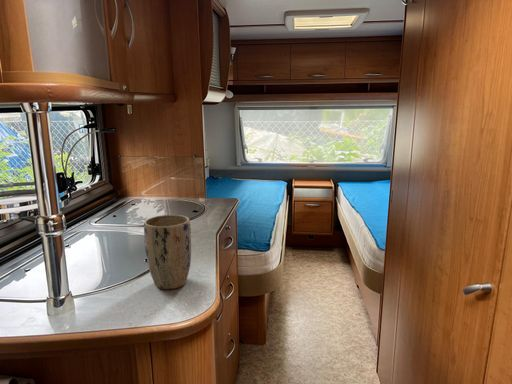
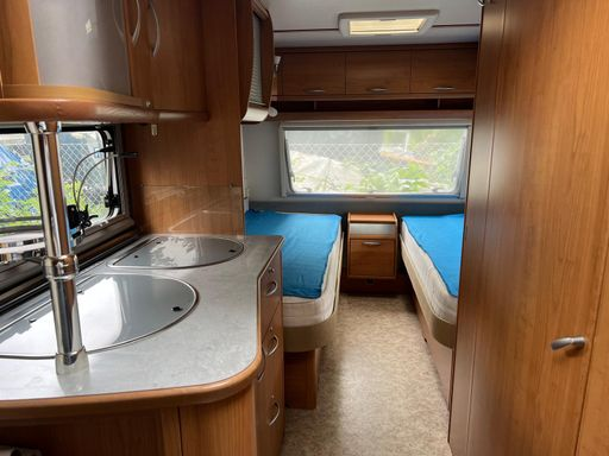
- plant pot (168, 251)
